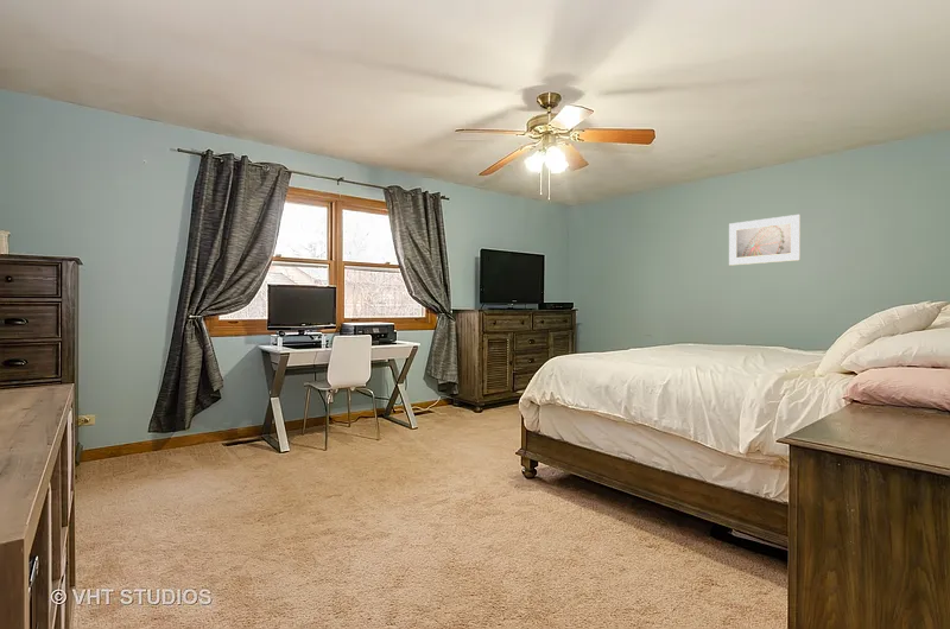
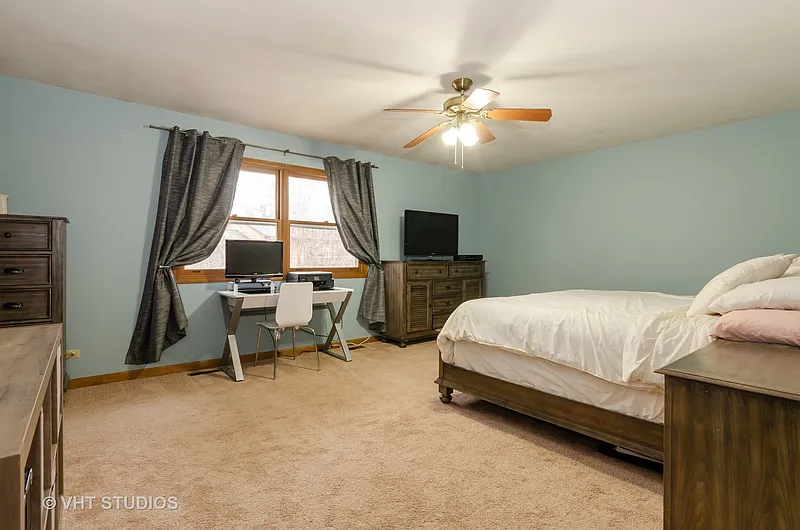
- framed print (762, 241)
